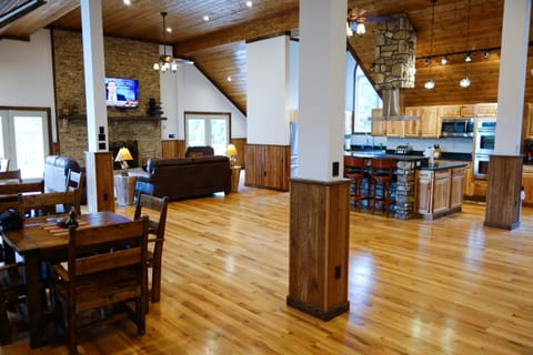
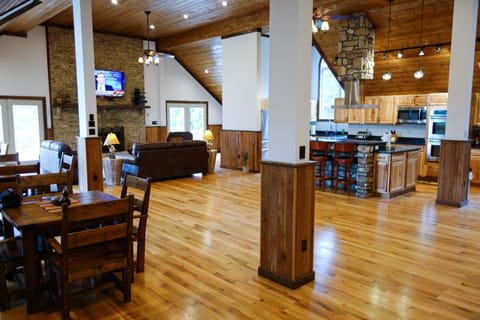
+ indoor plant (245, 161)
